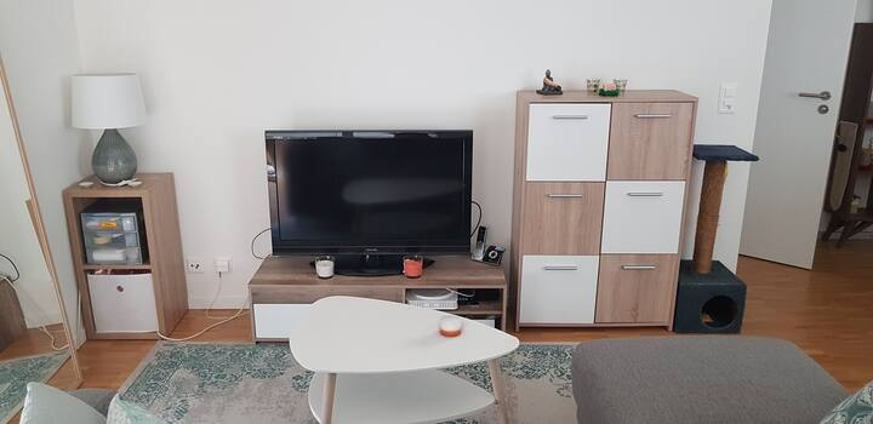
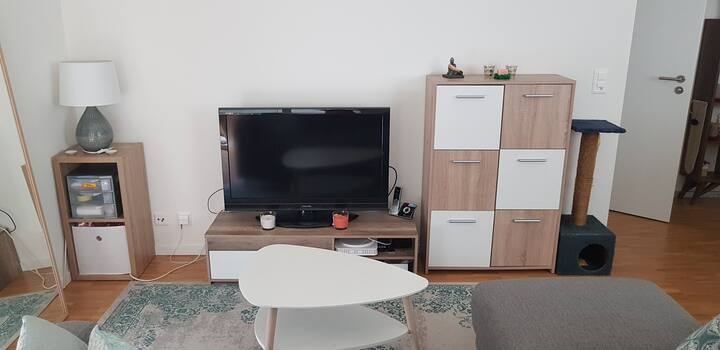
- candle (450, 317)
